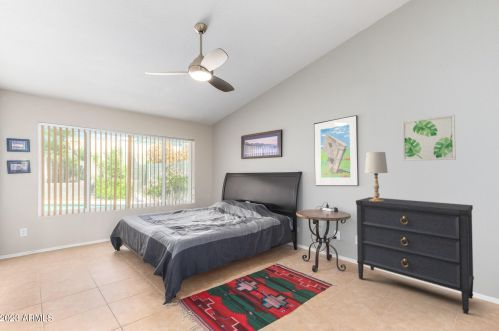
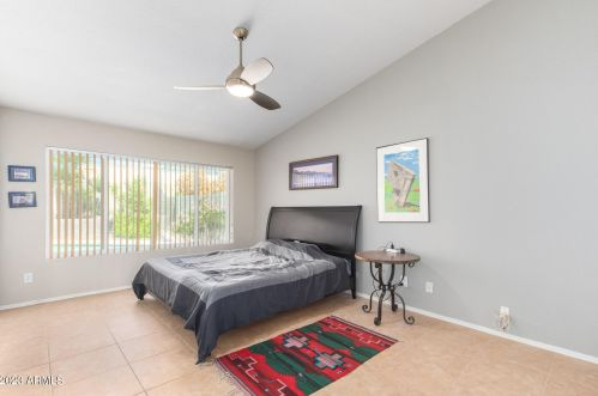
- dresser (410, 245)
- table lamp (376, 176)
- wall art (427, 139)
